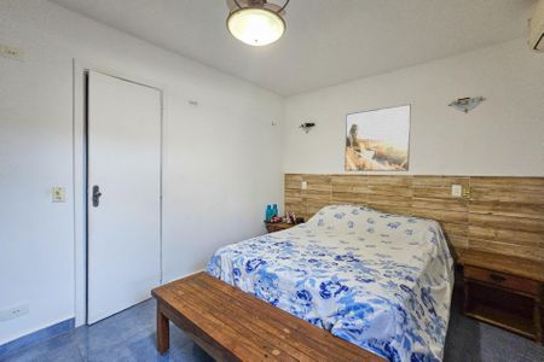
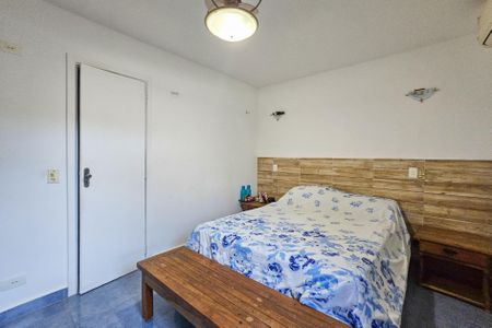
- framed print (375, 140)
